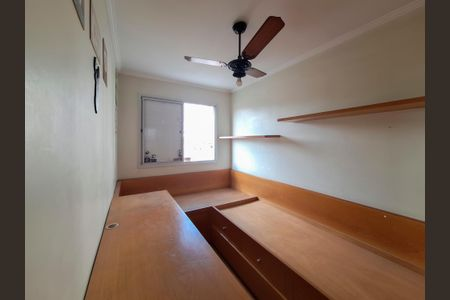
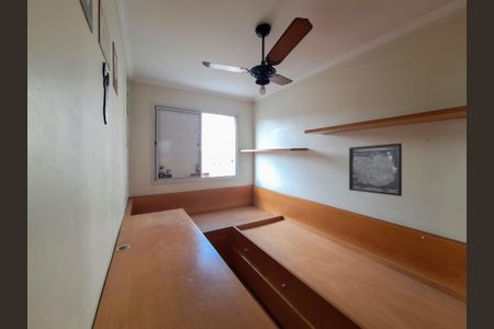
+ wall art (372, 169)
